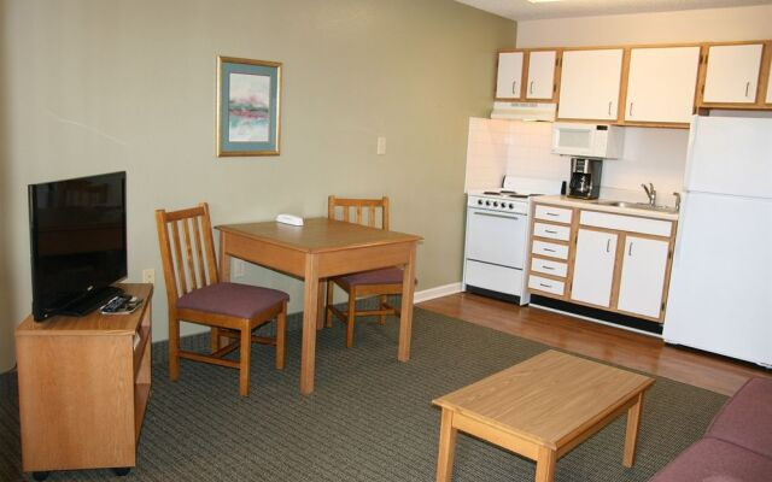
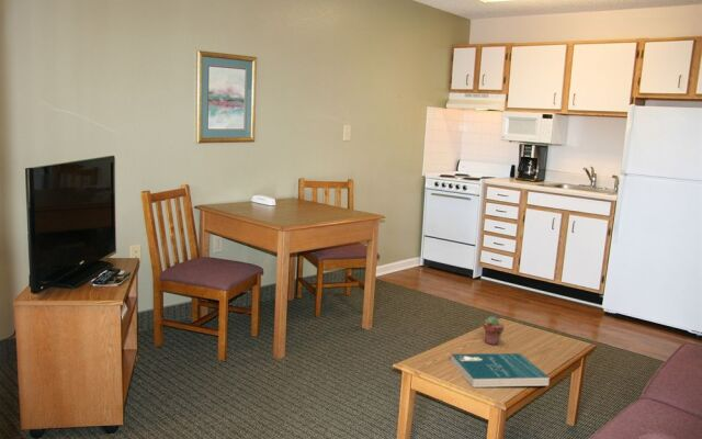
+ book (497, 369)
+ potted succulent (492, 329)
